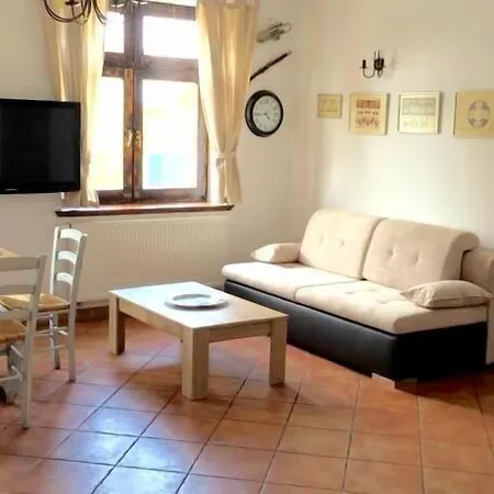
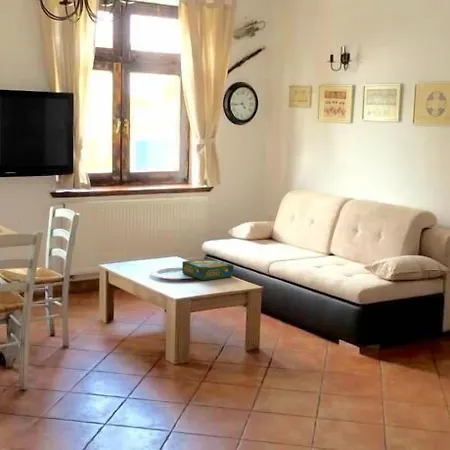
+ board game (207, 269)
